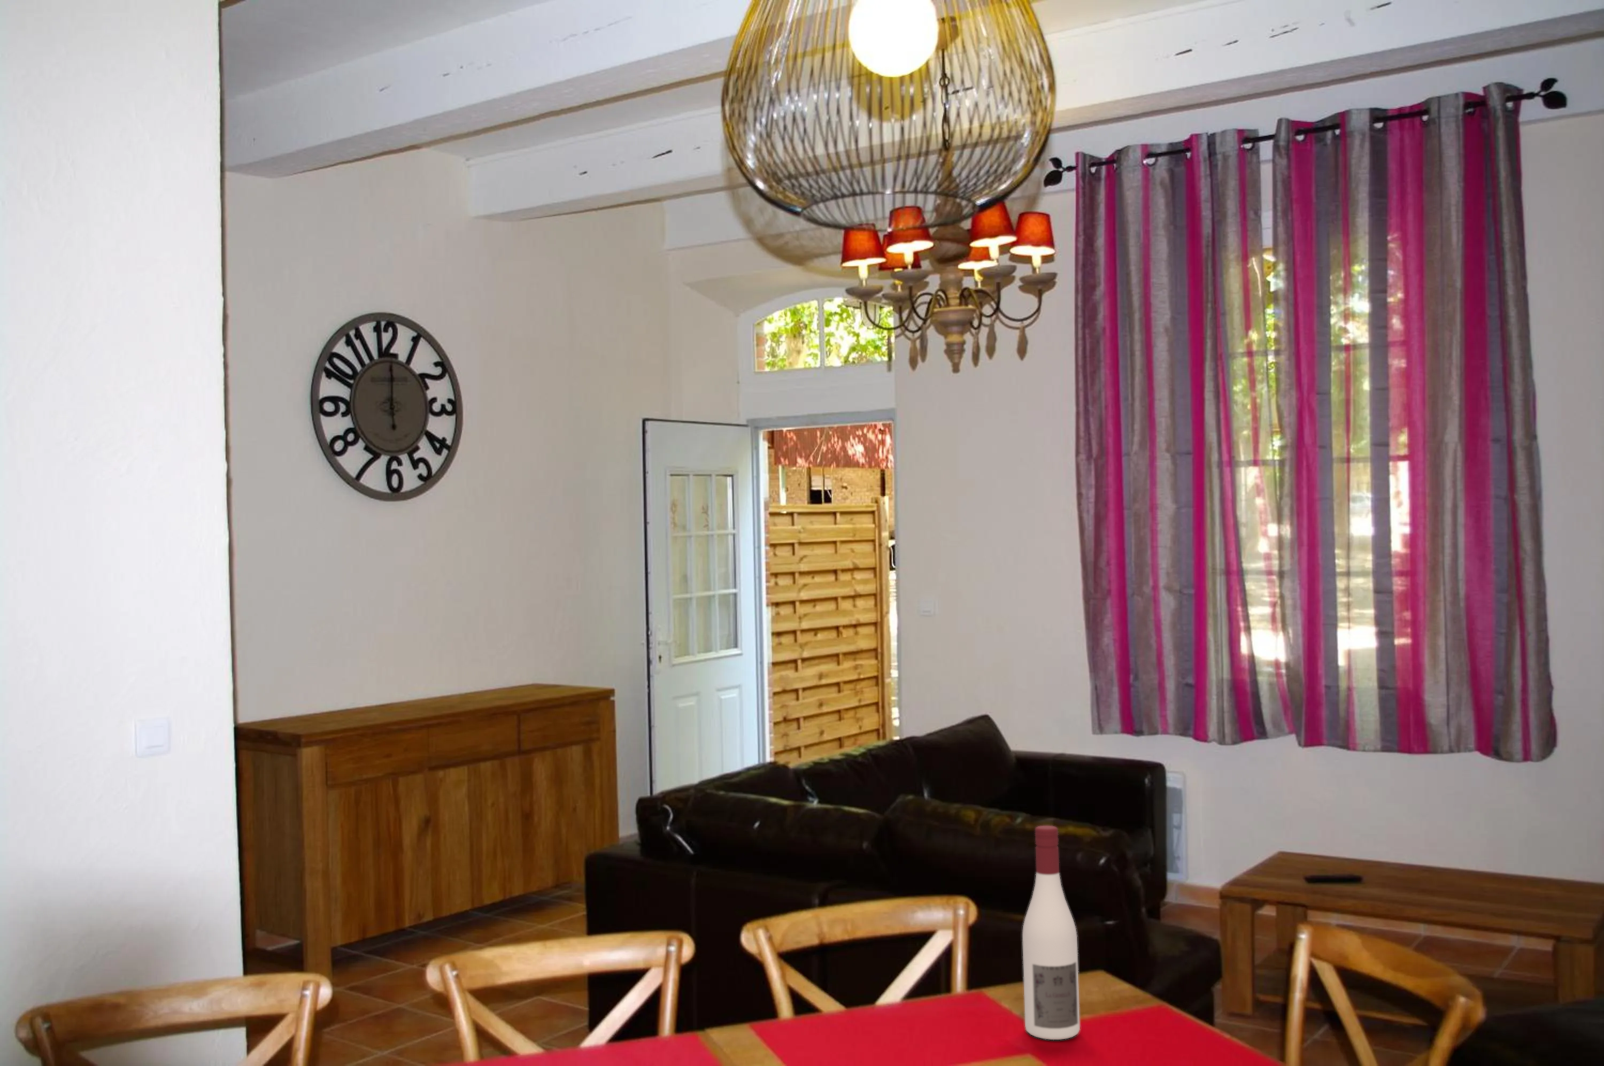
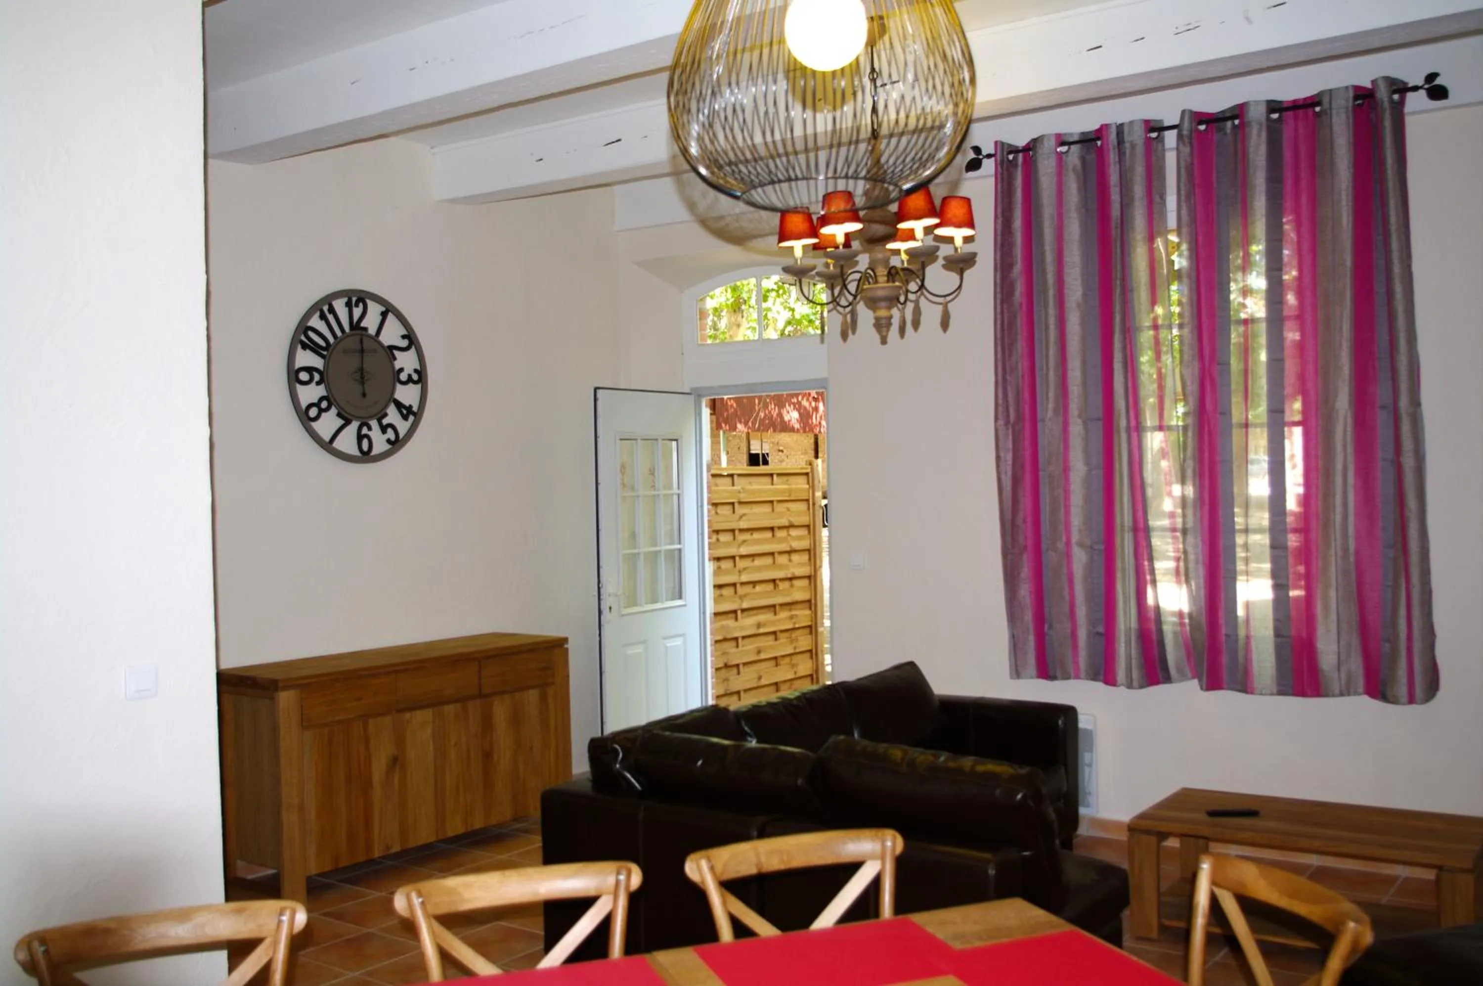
- alcohol (1050, 929)
